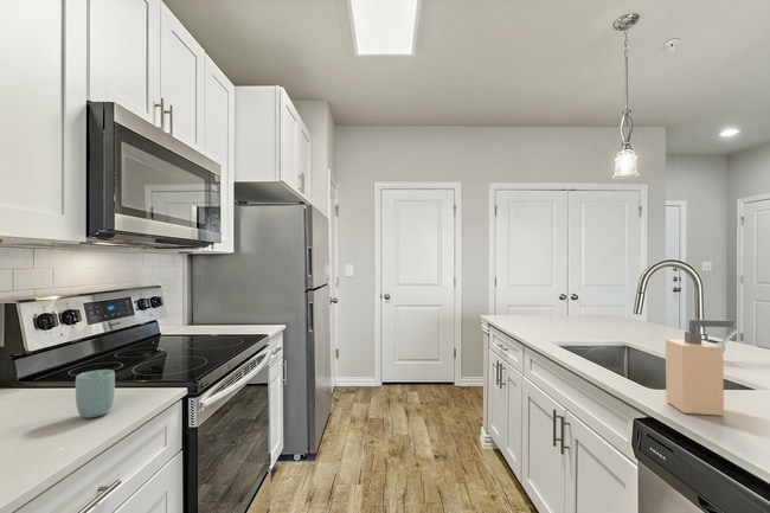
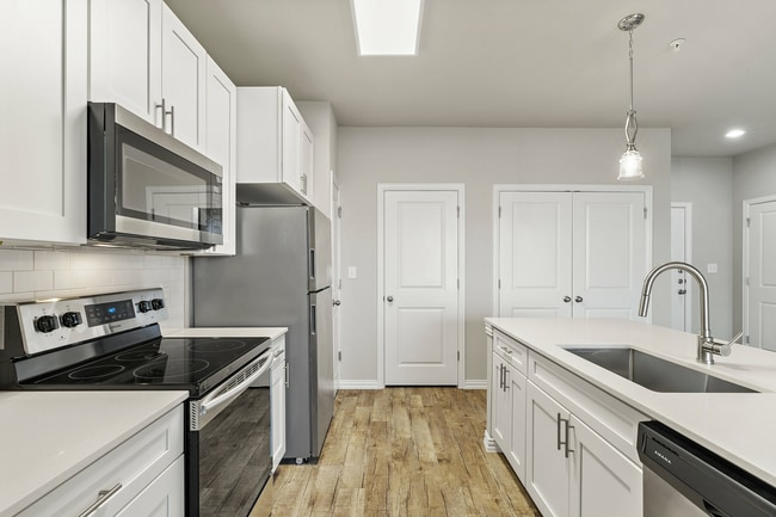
- cup (95, 393)
- soap dispenser (702, 364)
